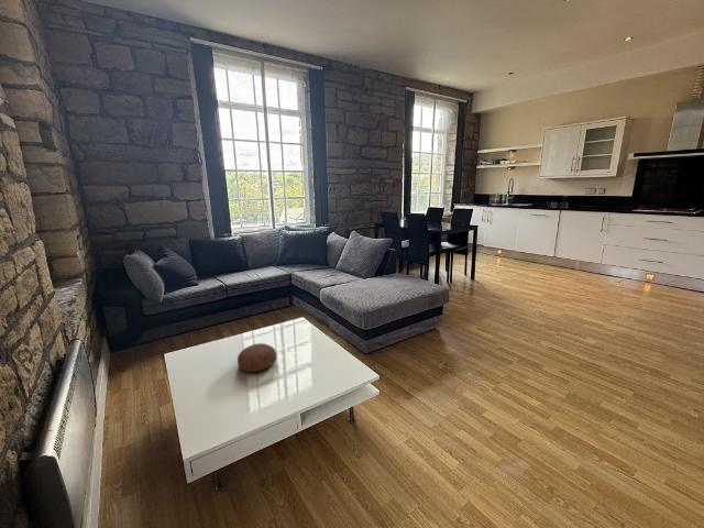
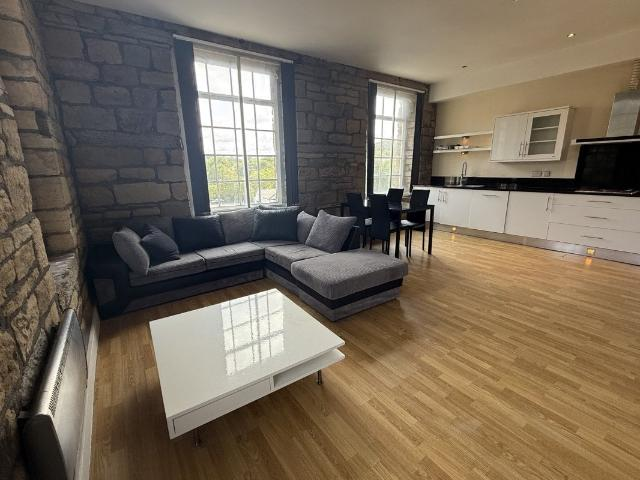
- decorative bowl (256, 355)
